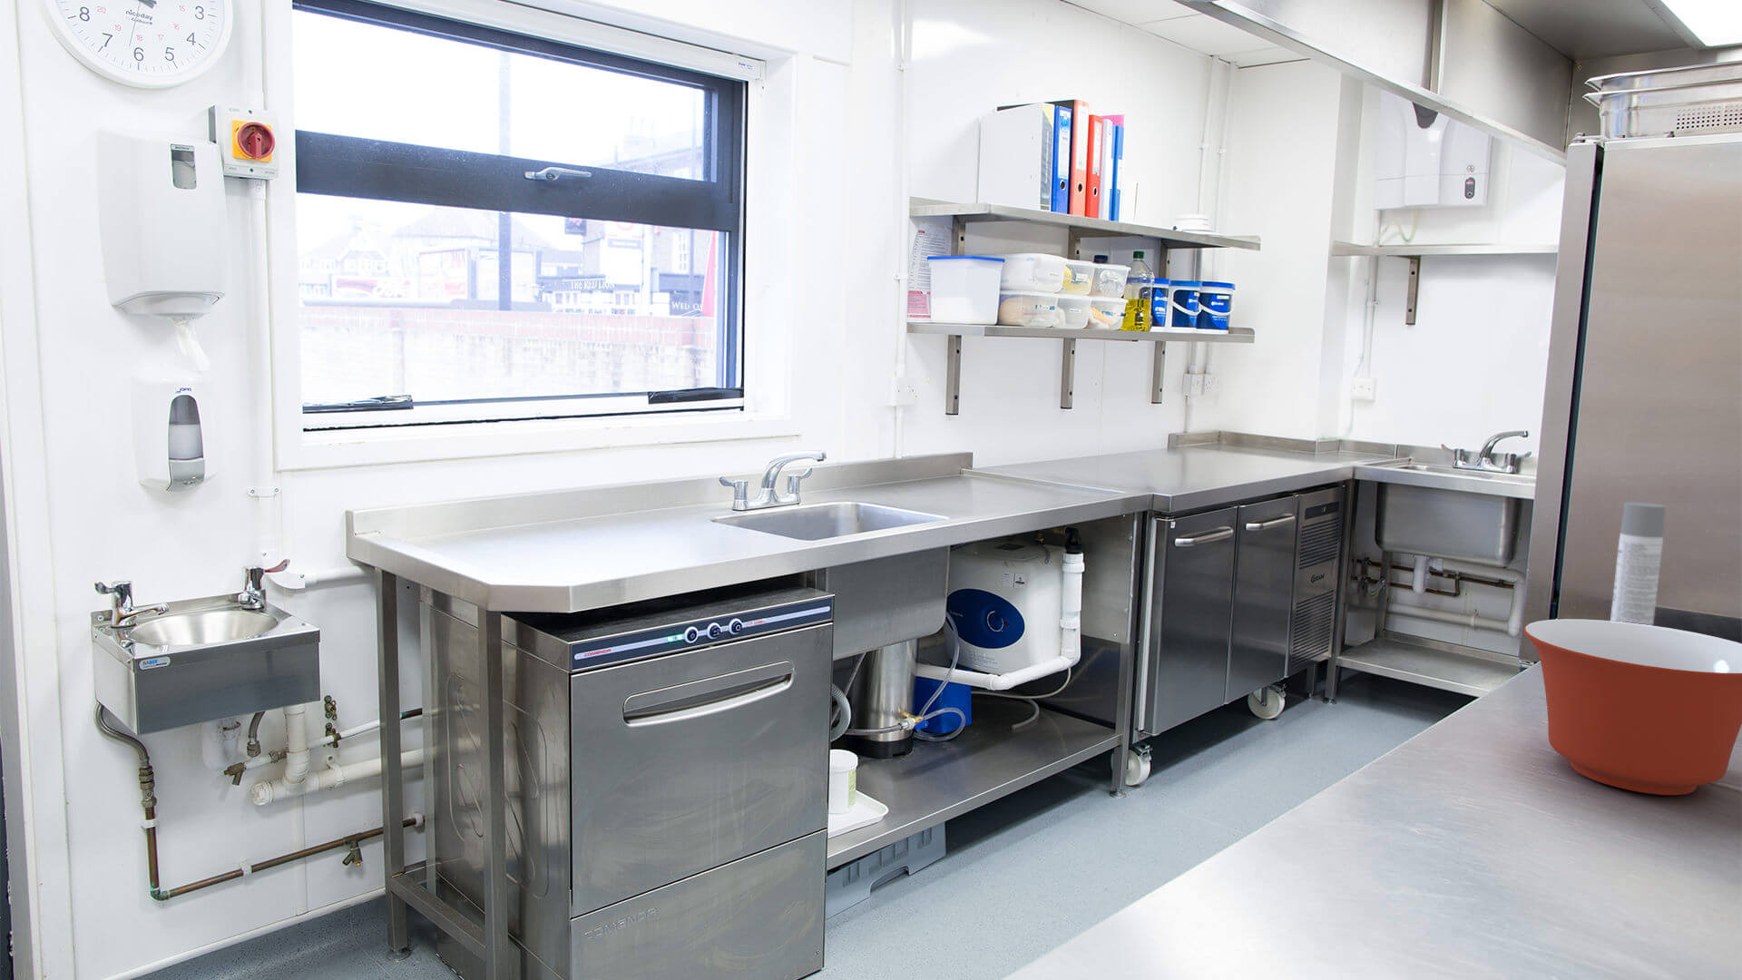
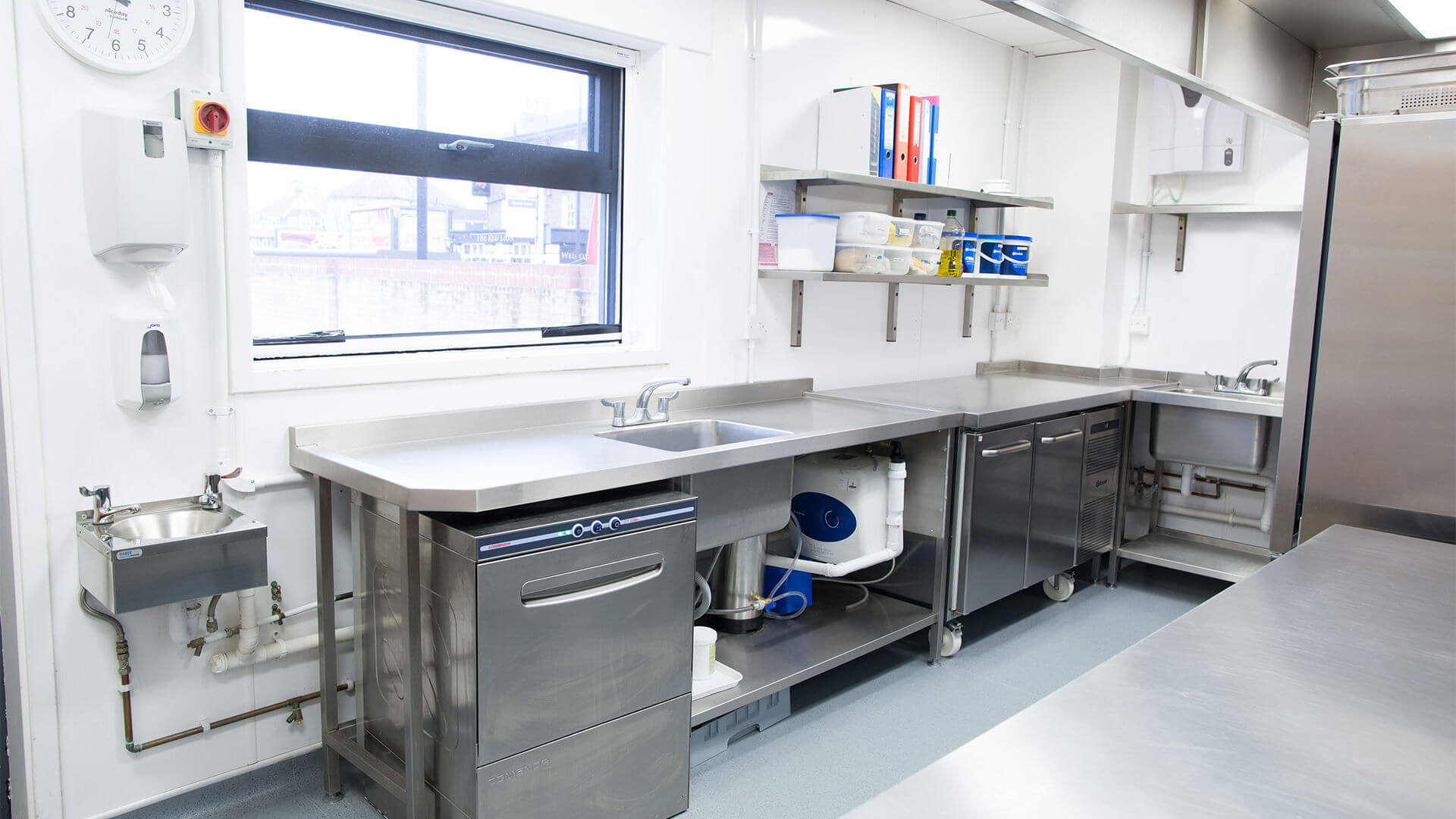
- mixing bowl (1639, 710)
- spray bottle (1636, 584)
